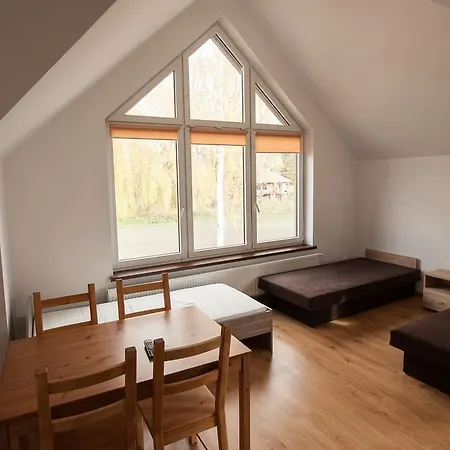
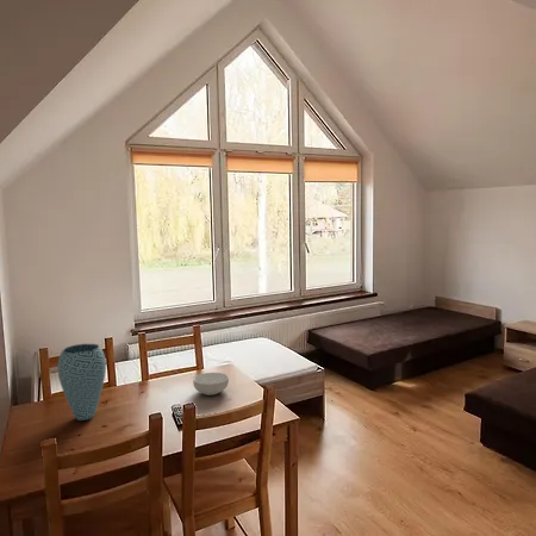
+ cereal bowl (211, 385)
+ vase (82, 382)
